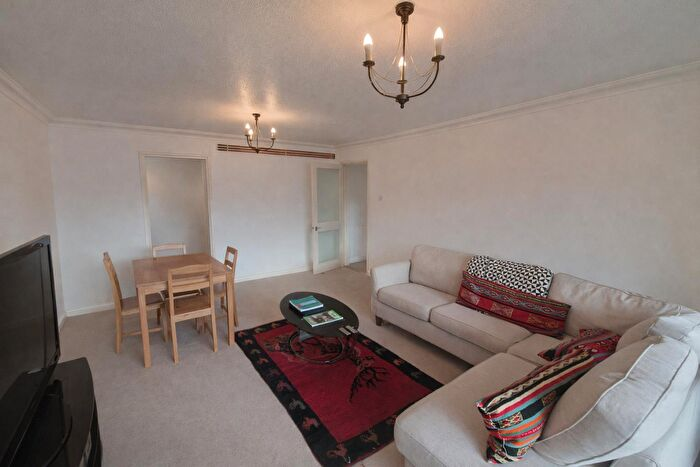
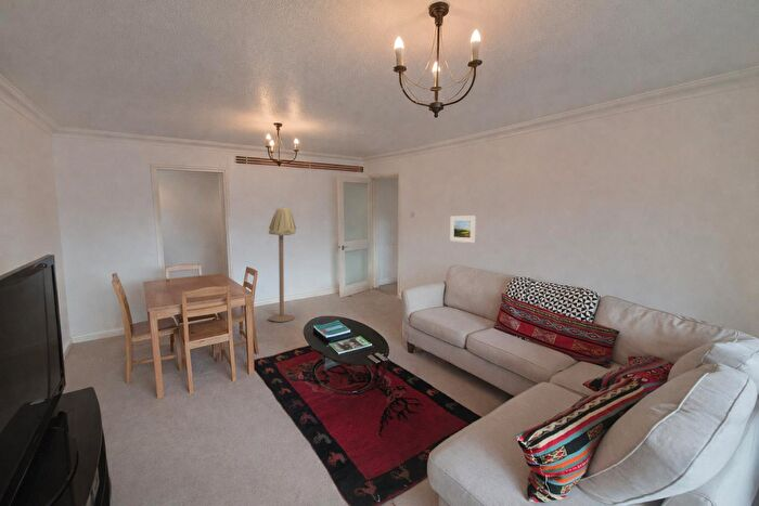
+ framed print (462, 229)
+ floor lamp (282, 264)
